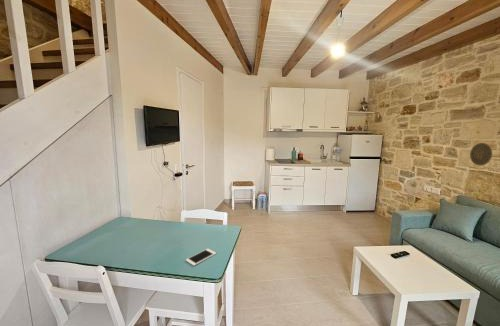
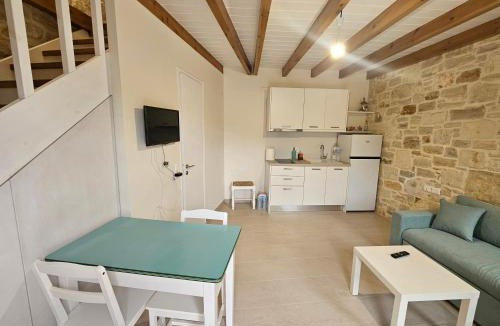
- cell phone (201, 256)
- decorative plate (479, 154)
